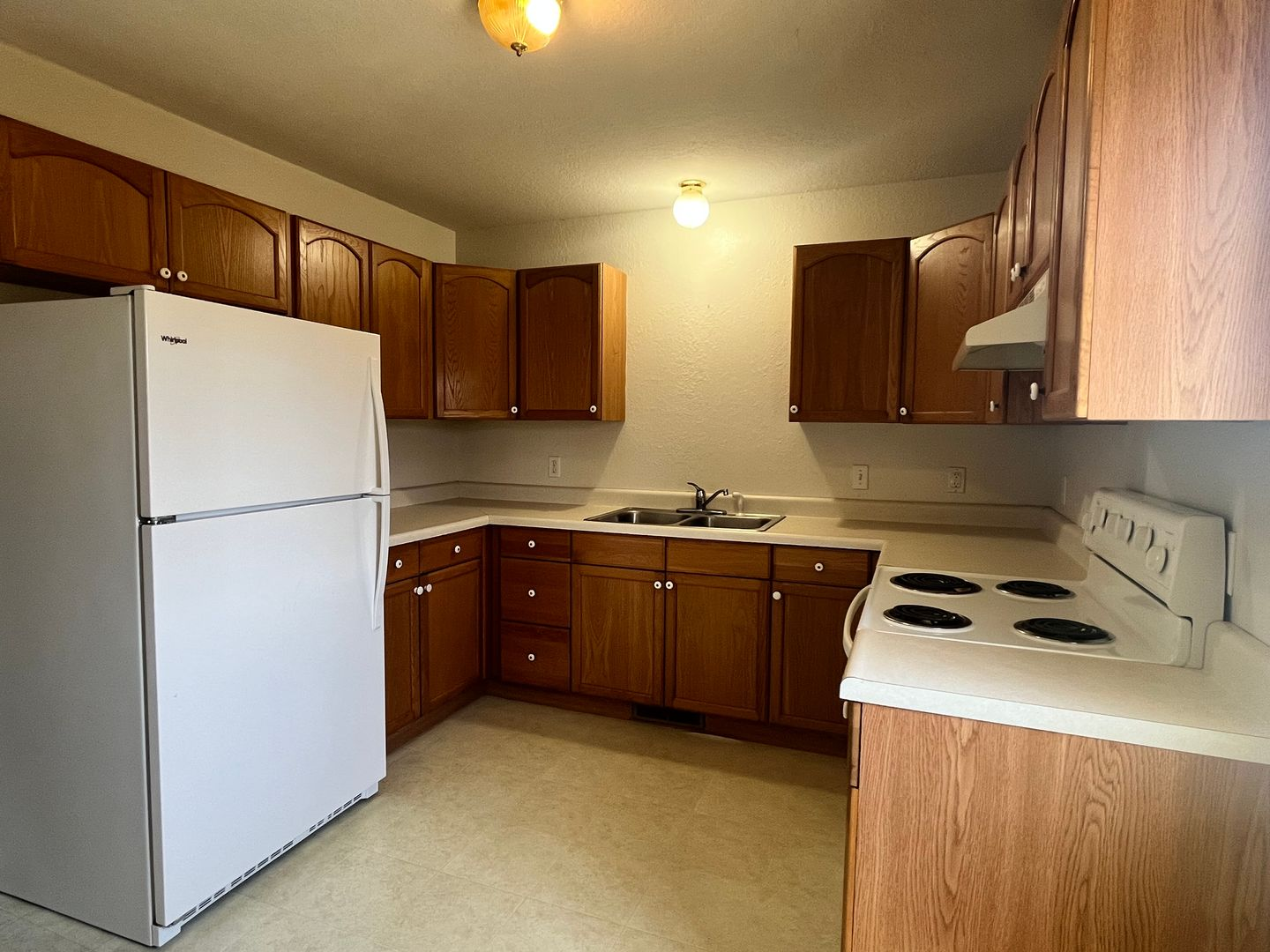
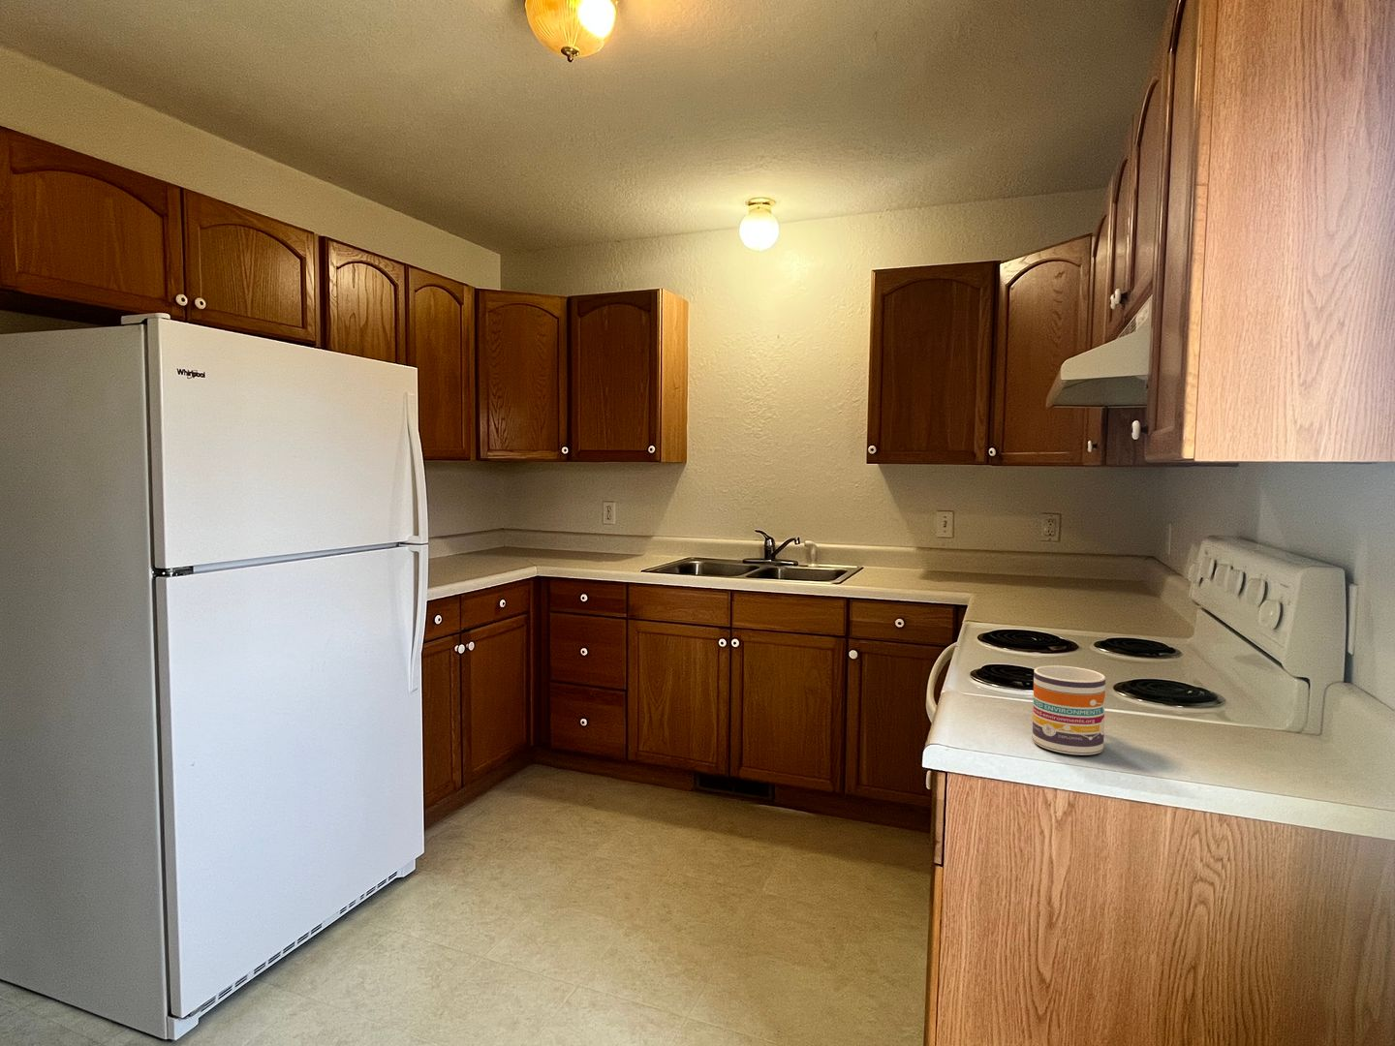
+ mug (1071, 706)
